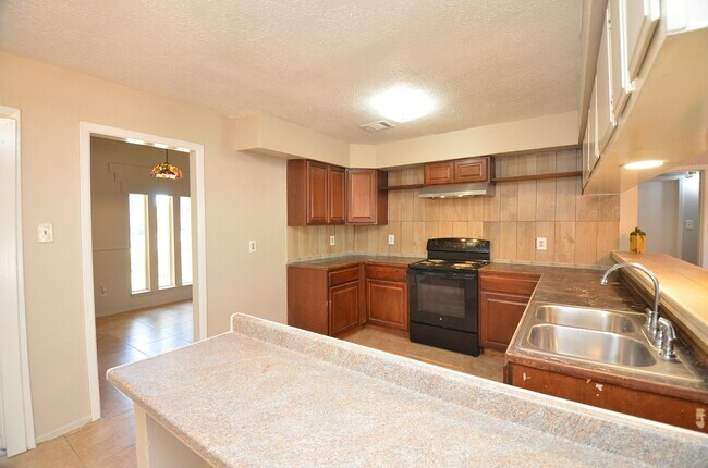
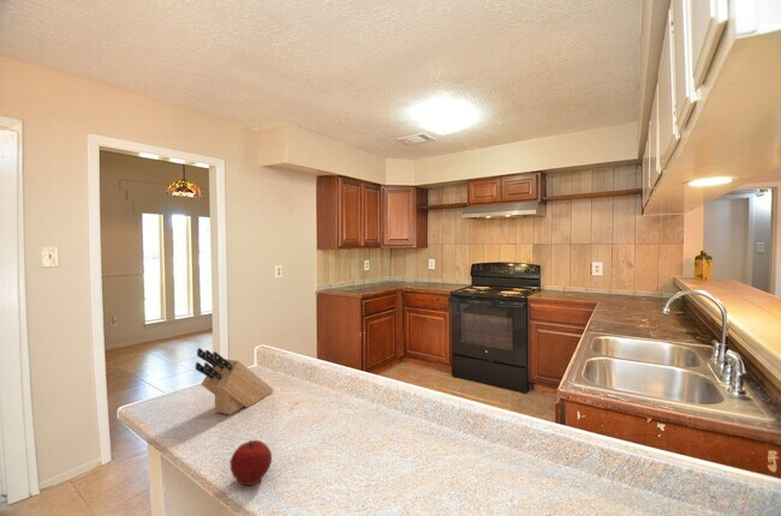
+ apple (251, 460)
+ knife block (234, 372)
